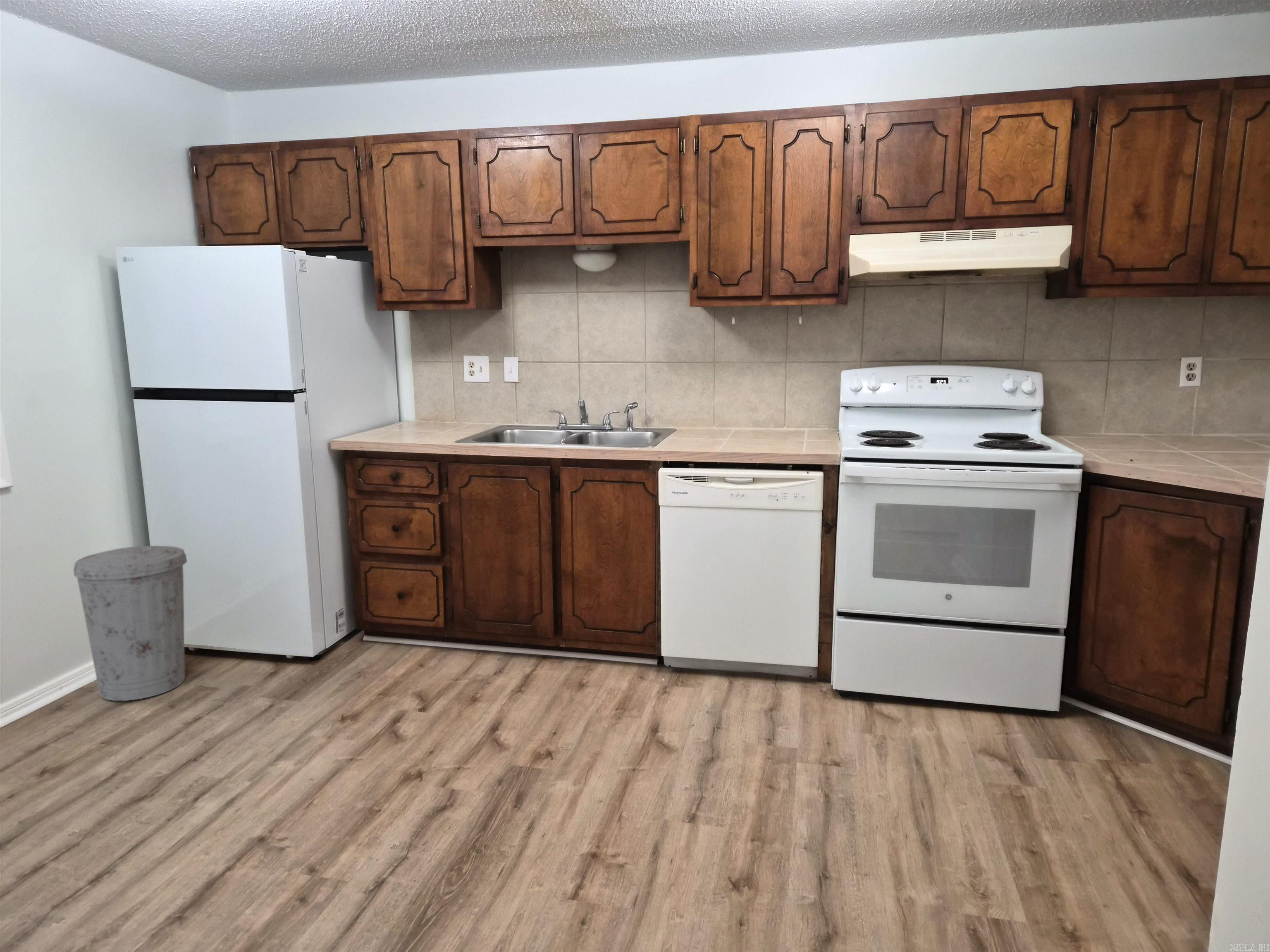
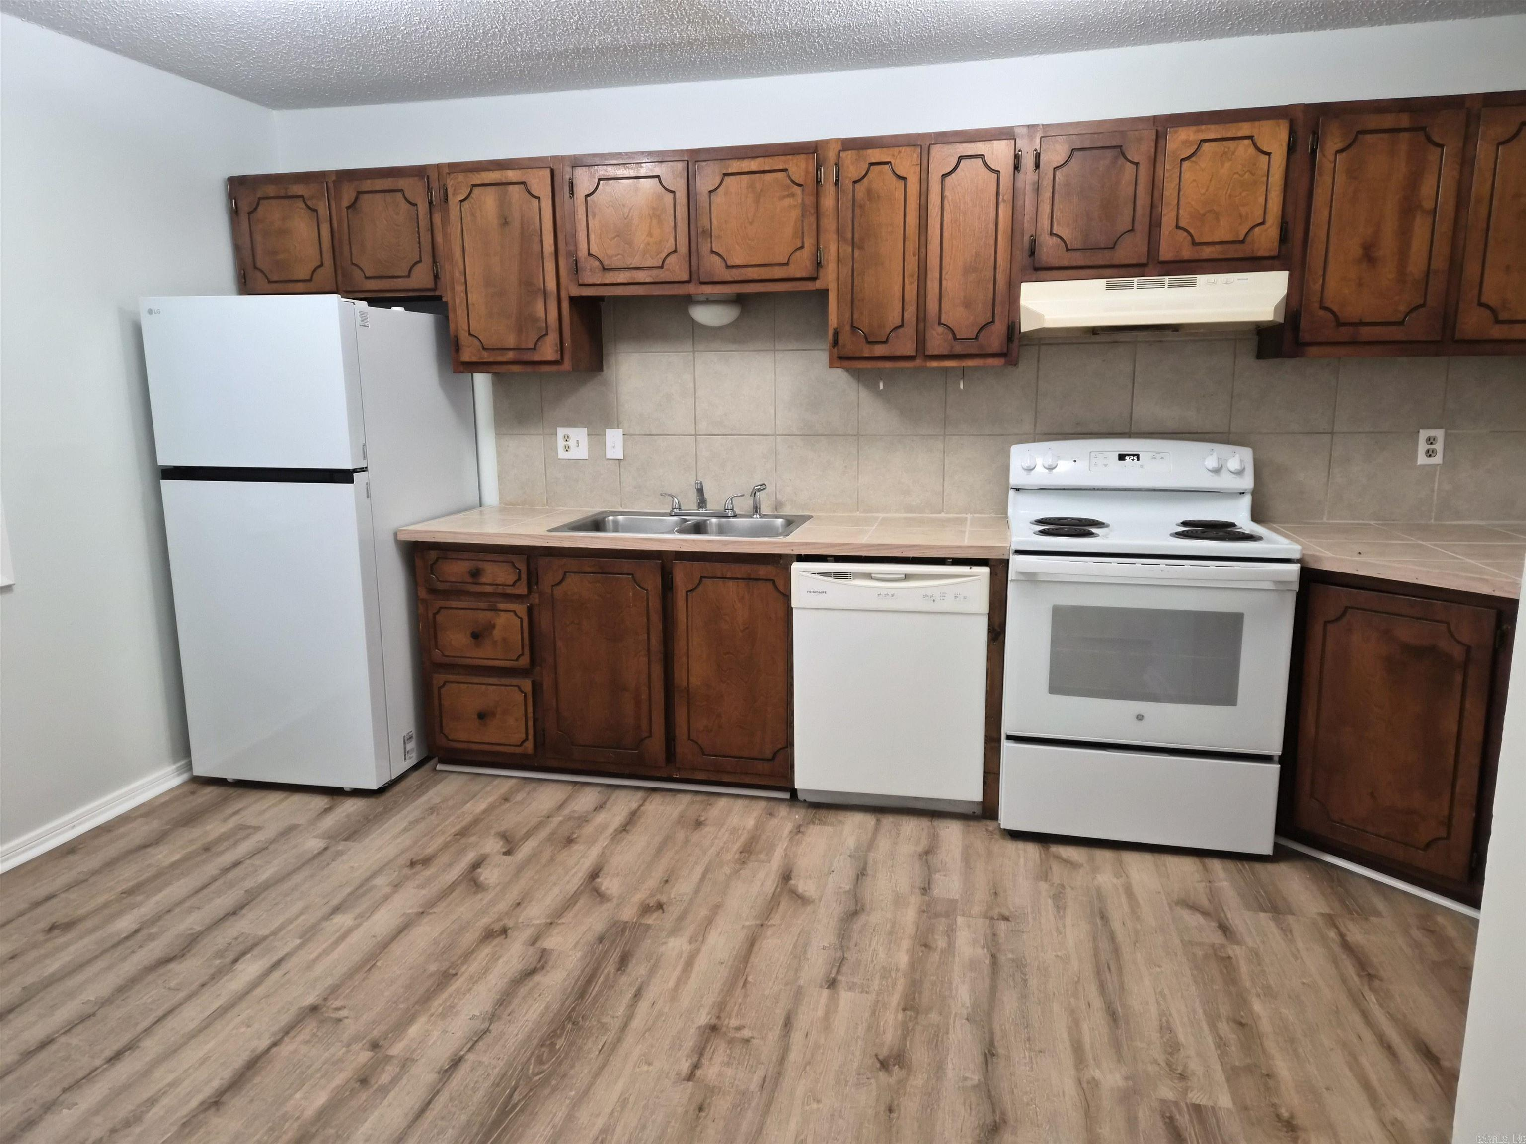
- trash can (137, 619)
